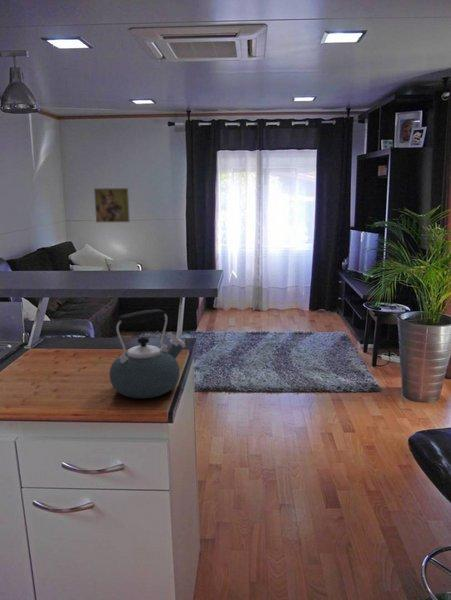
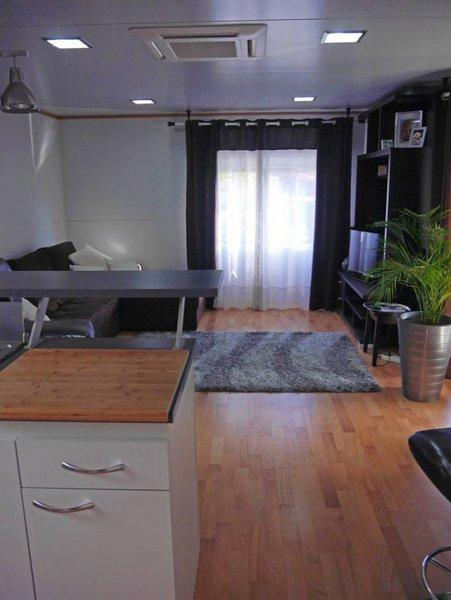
- kettle (149, 349)
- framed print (112, 205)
